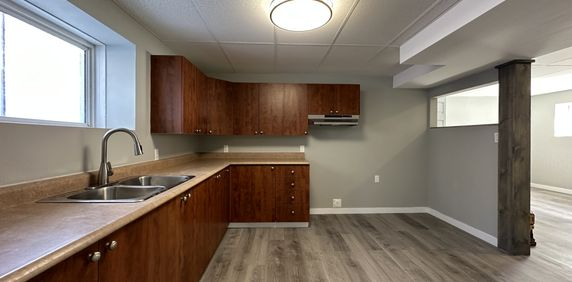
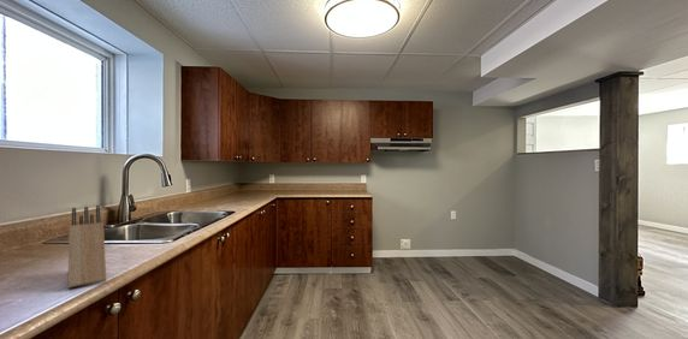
+ knife block (87, 240)
